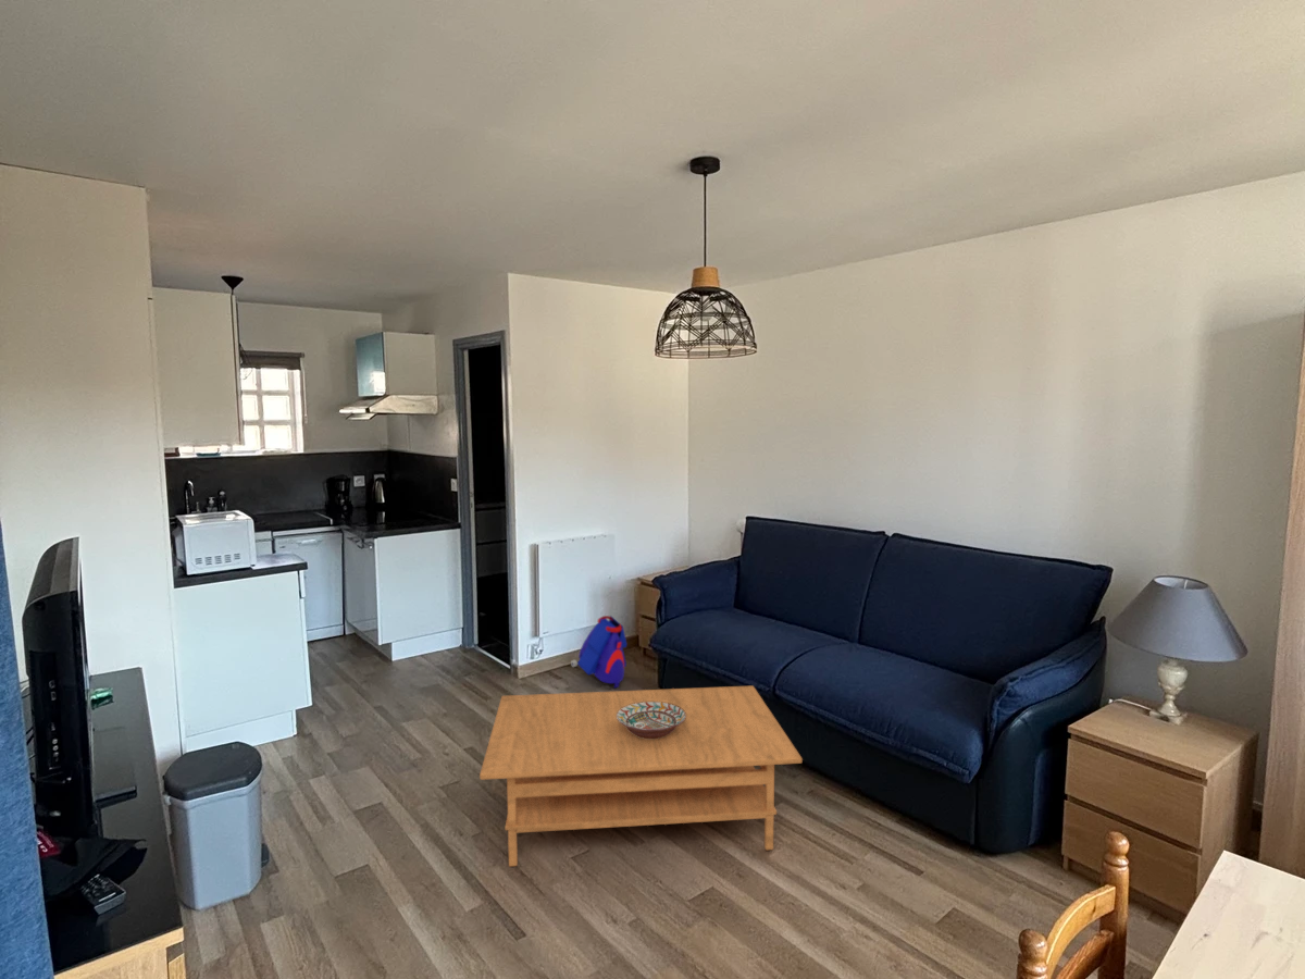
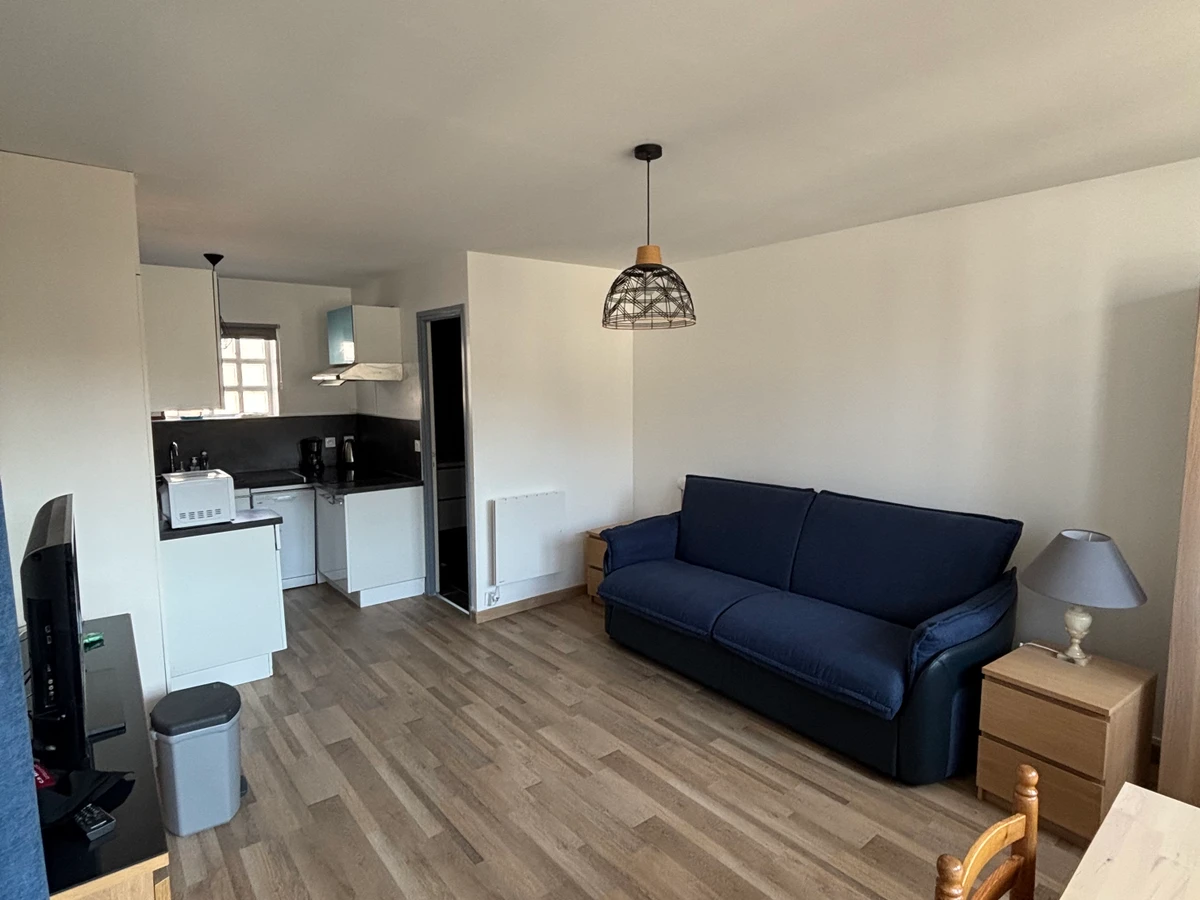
- decorative bowl (650, 722)
- coffee table (636, 768)
- backpack (594, 645)
